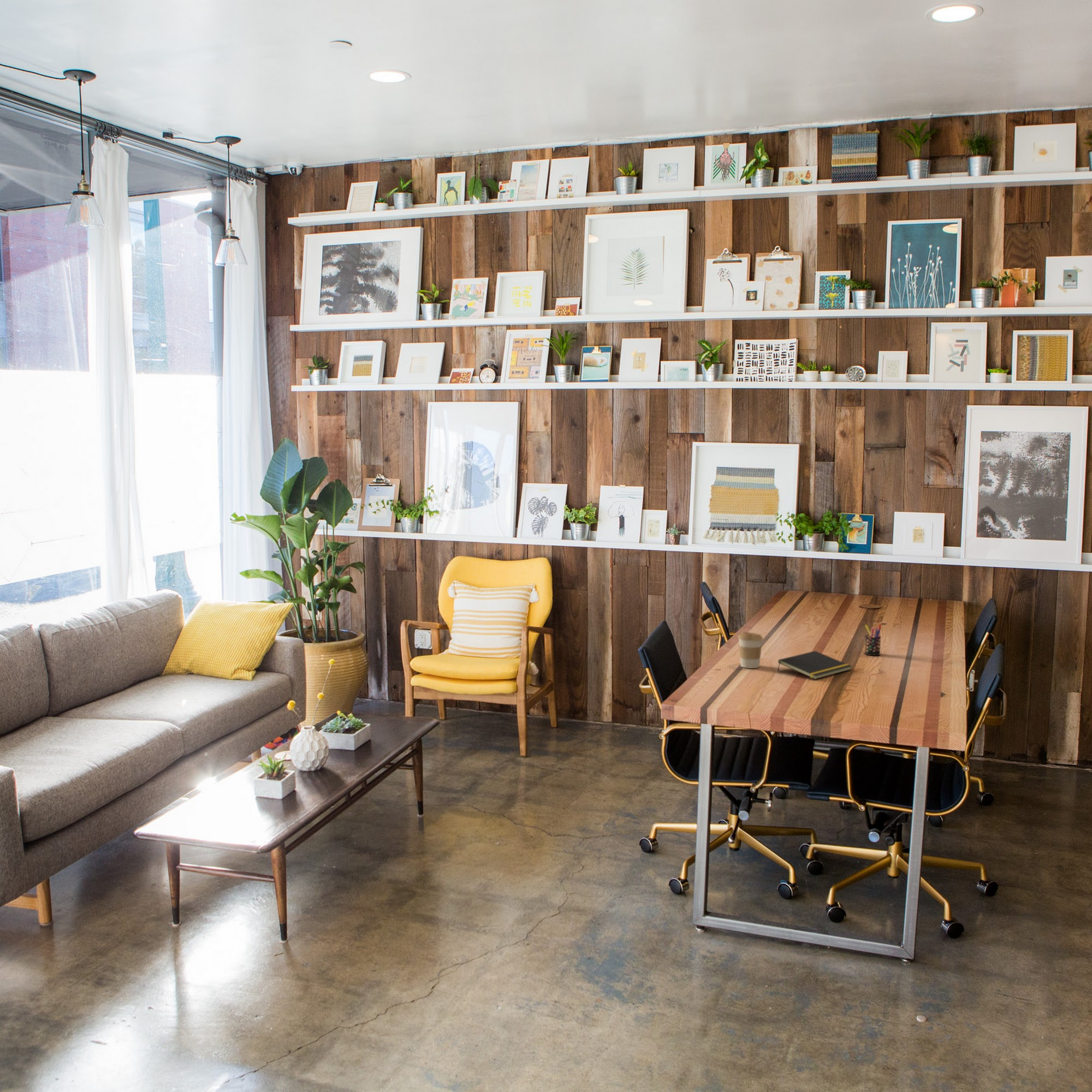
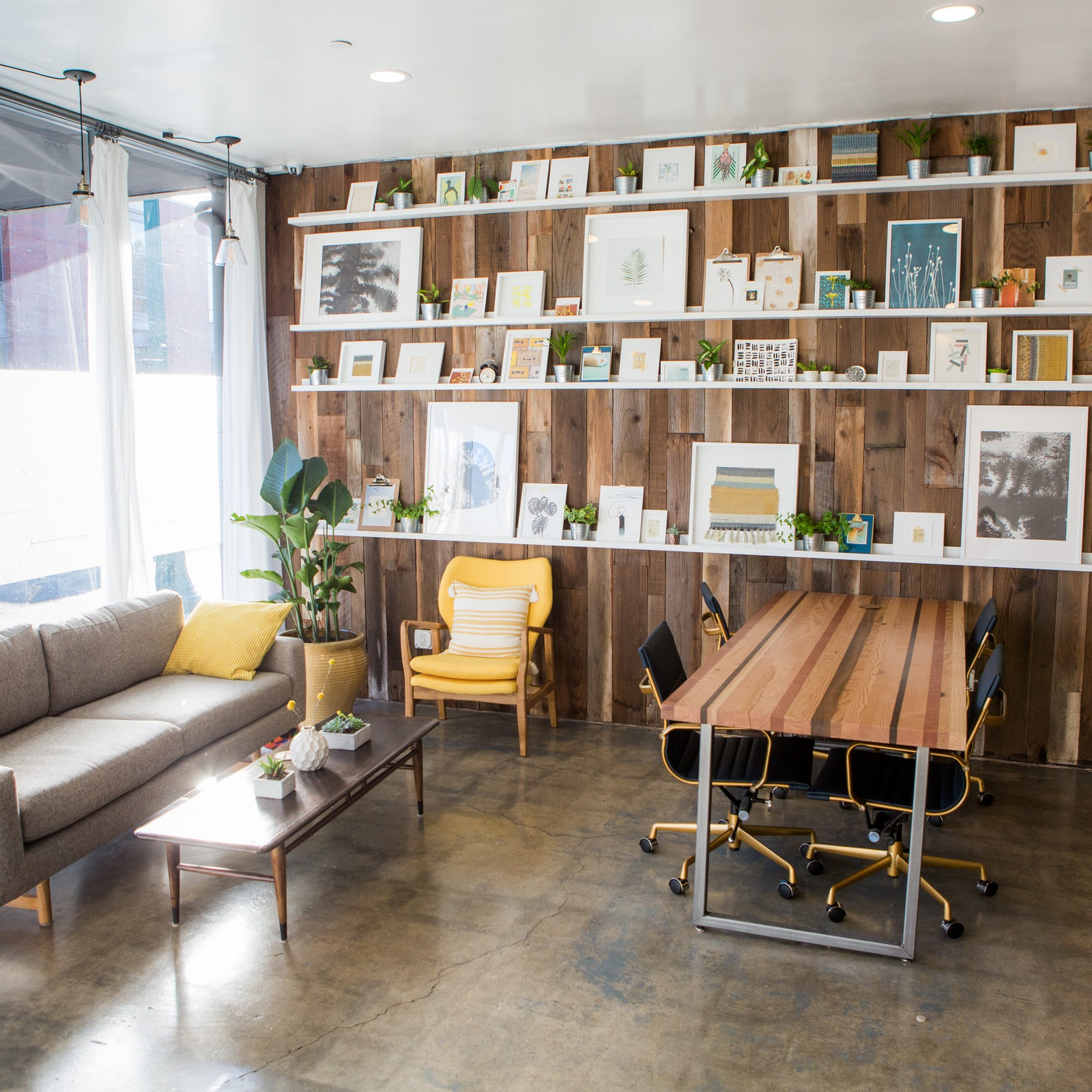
- coffee cup (750, 649)
- notepad (815, 664)
- pen holder (875, 638)
